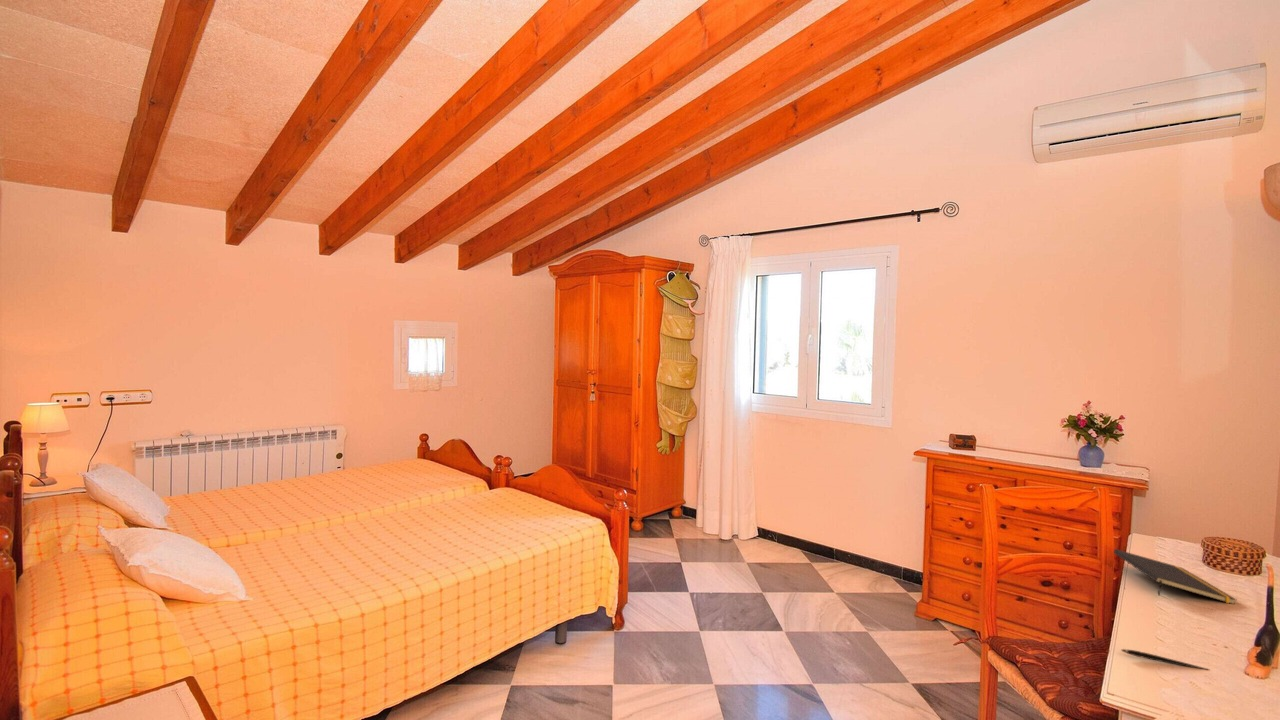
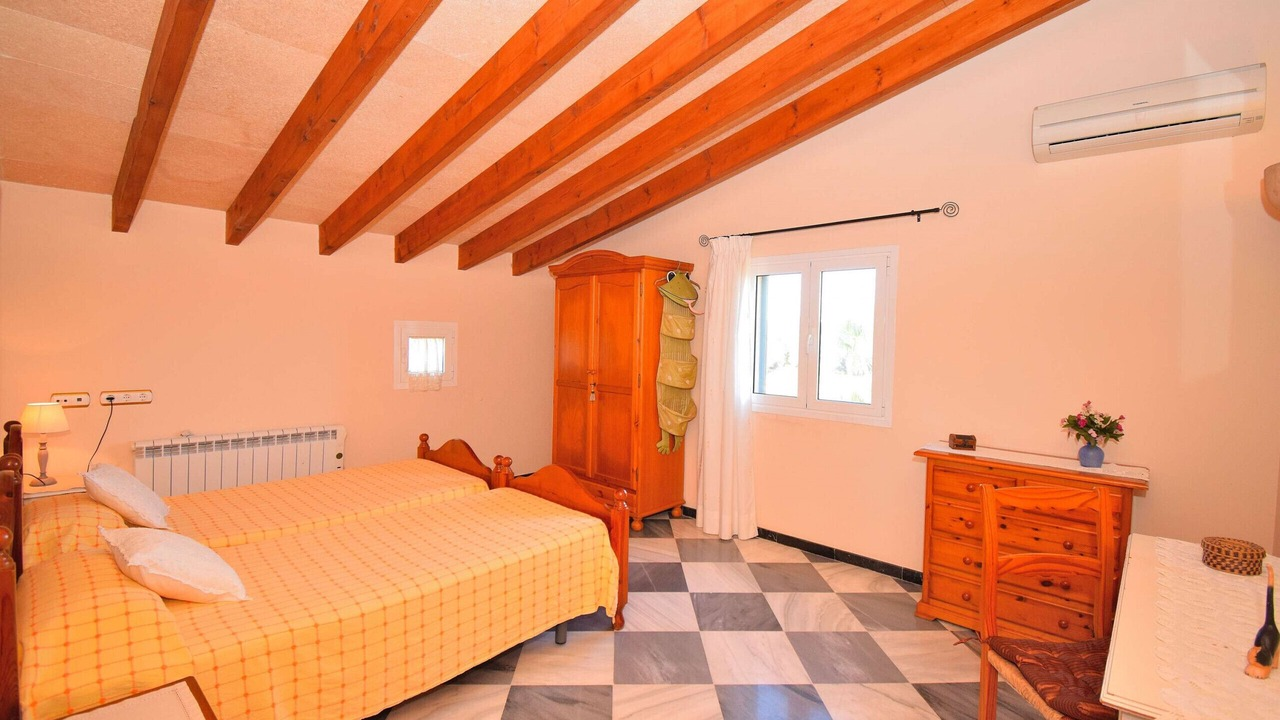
- notepad (1169, 574)
- pen (1164, 659)
